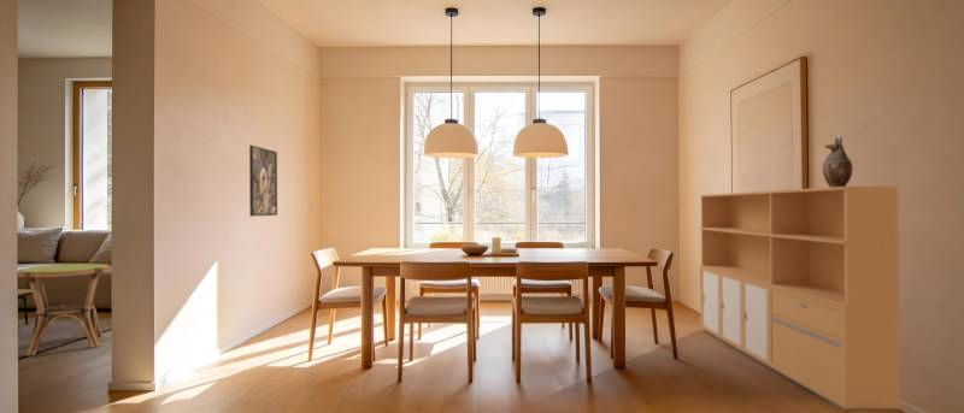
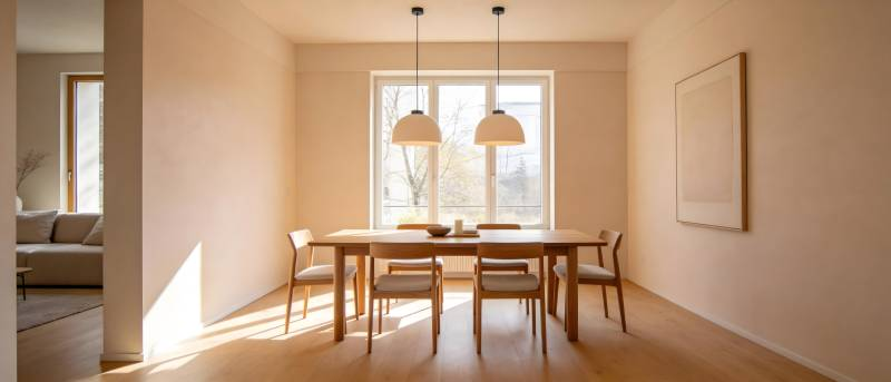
- decorative vase (836, 161)
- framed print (264, 182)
- side table (66, 306)
- storage cabinet (774, 276)
